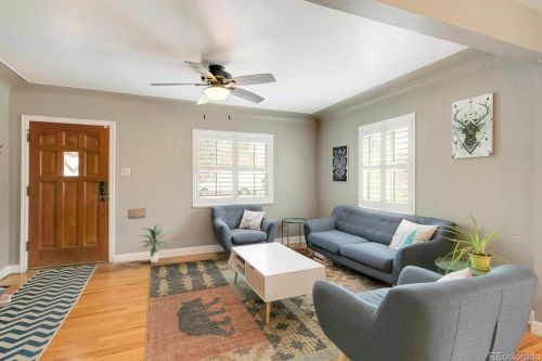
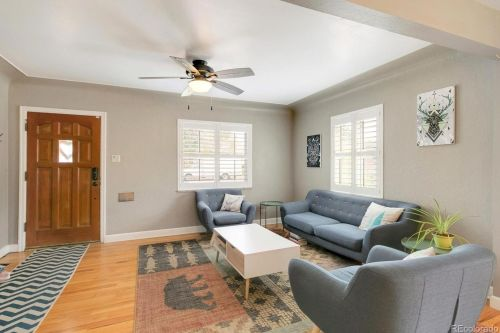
- indoor plant (154, 243)
